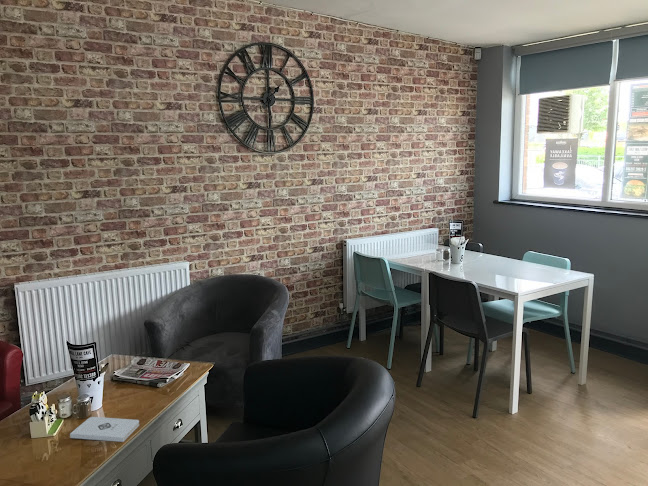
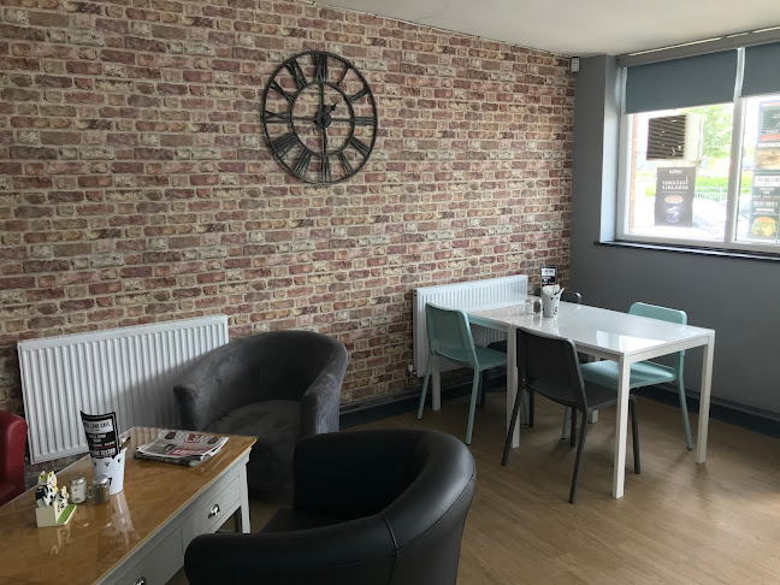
- notepad (106, 428)
